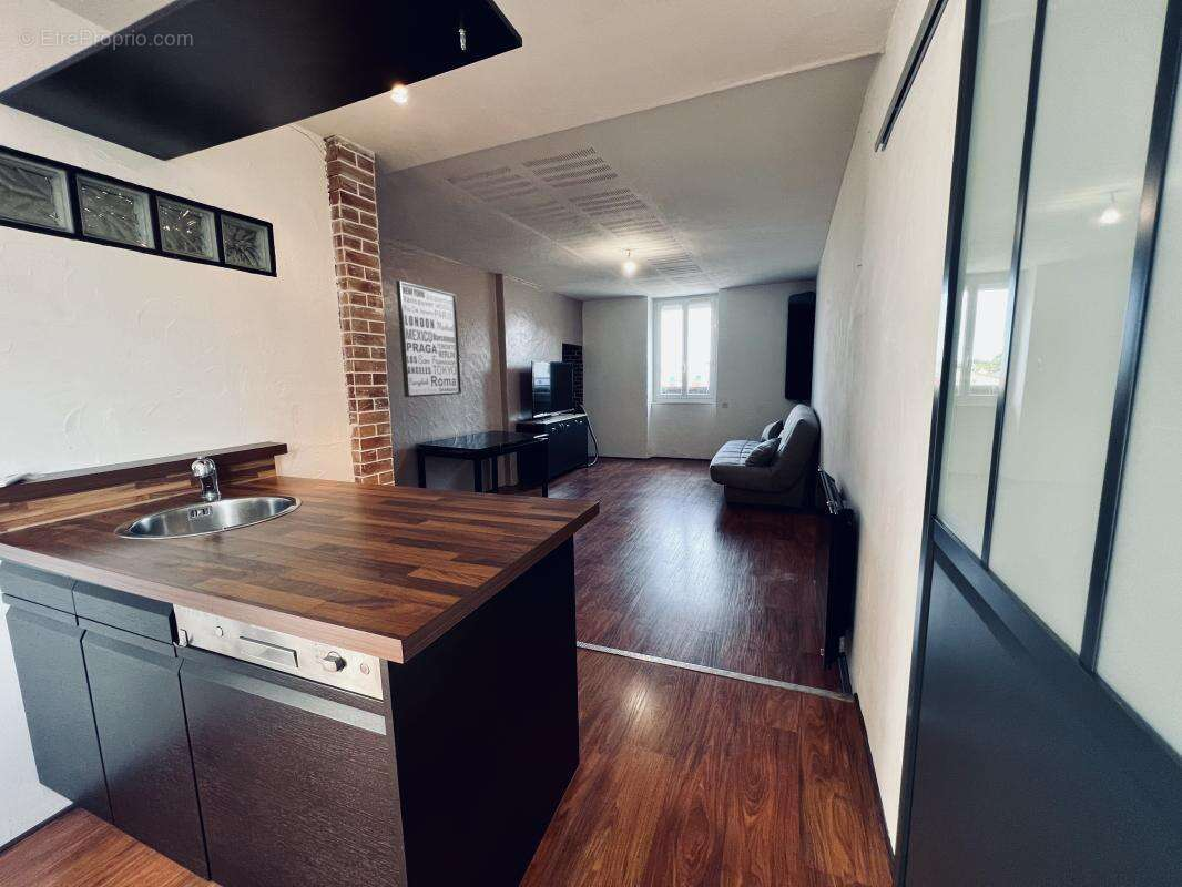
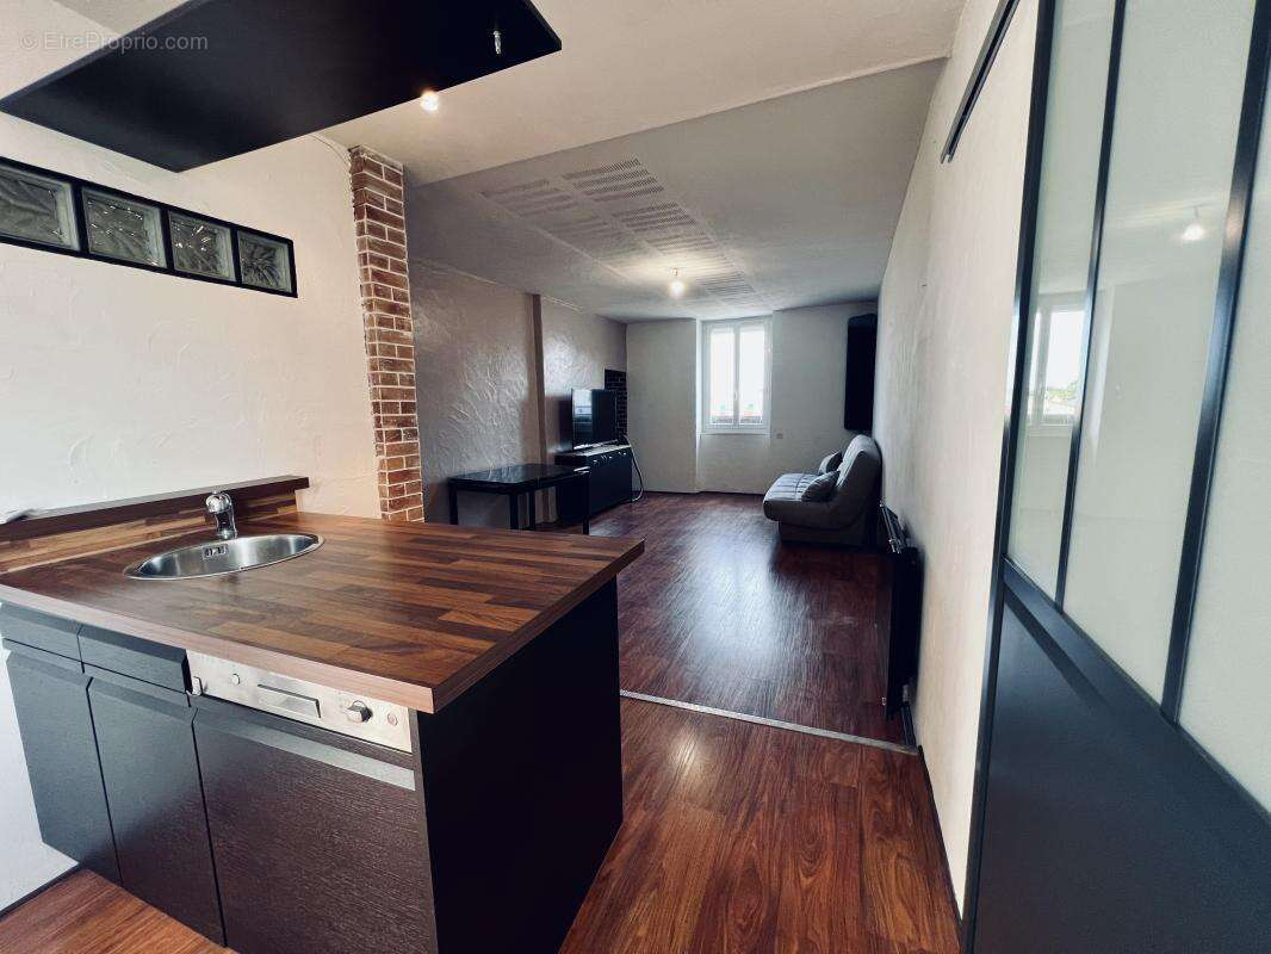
- wall art (431, 343)
